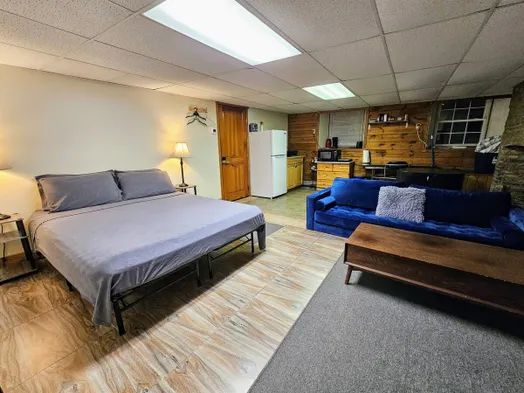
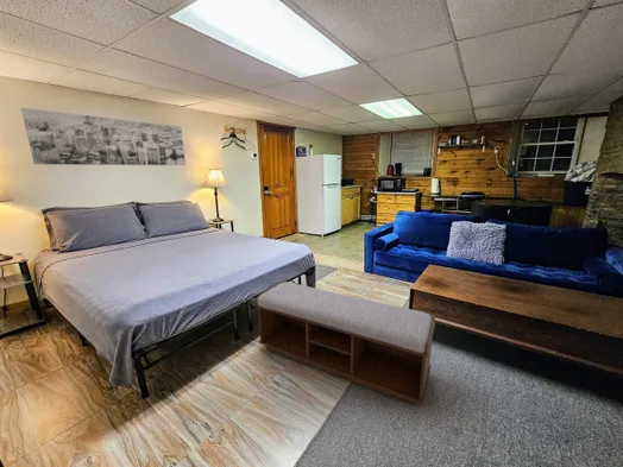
+ wall art (119, 141)
+ bench (338, 332)
